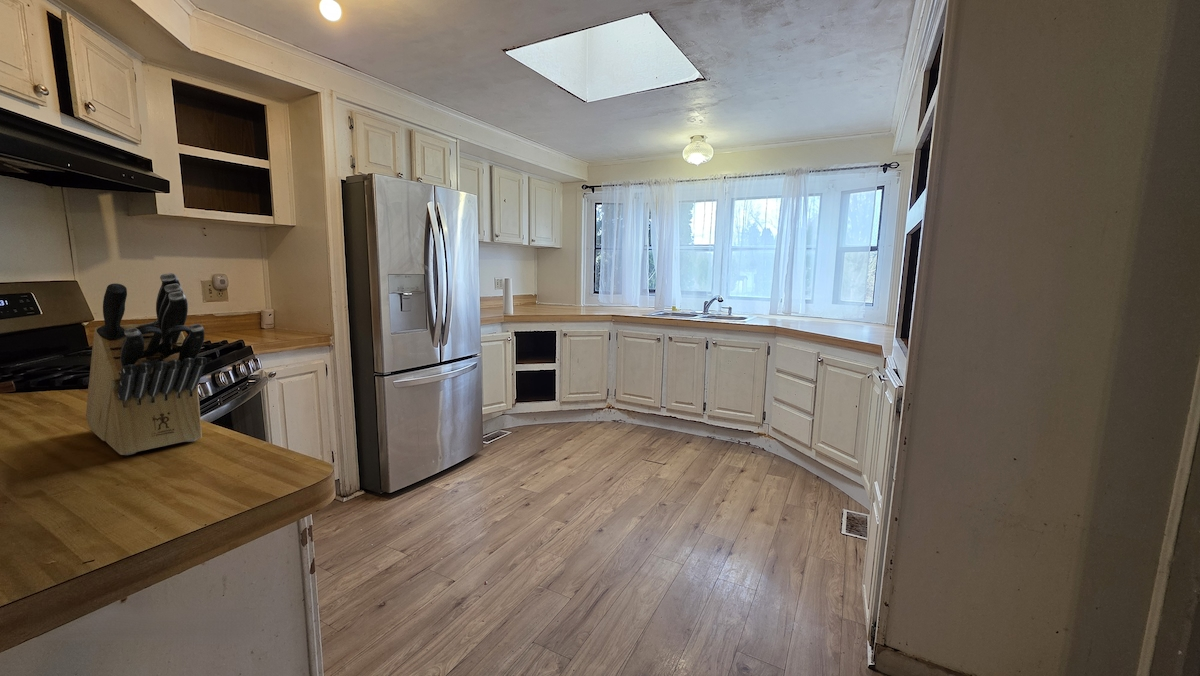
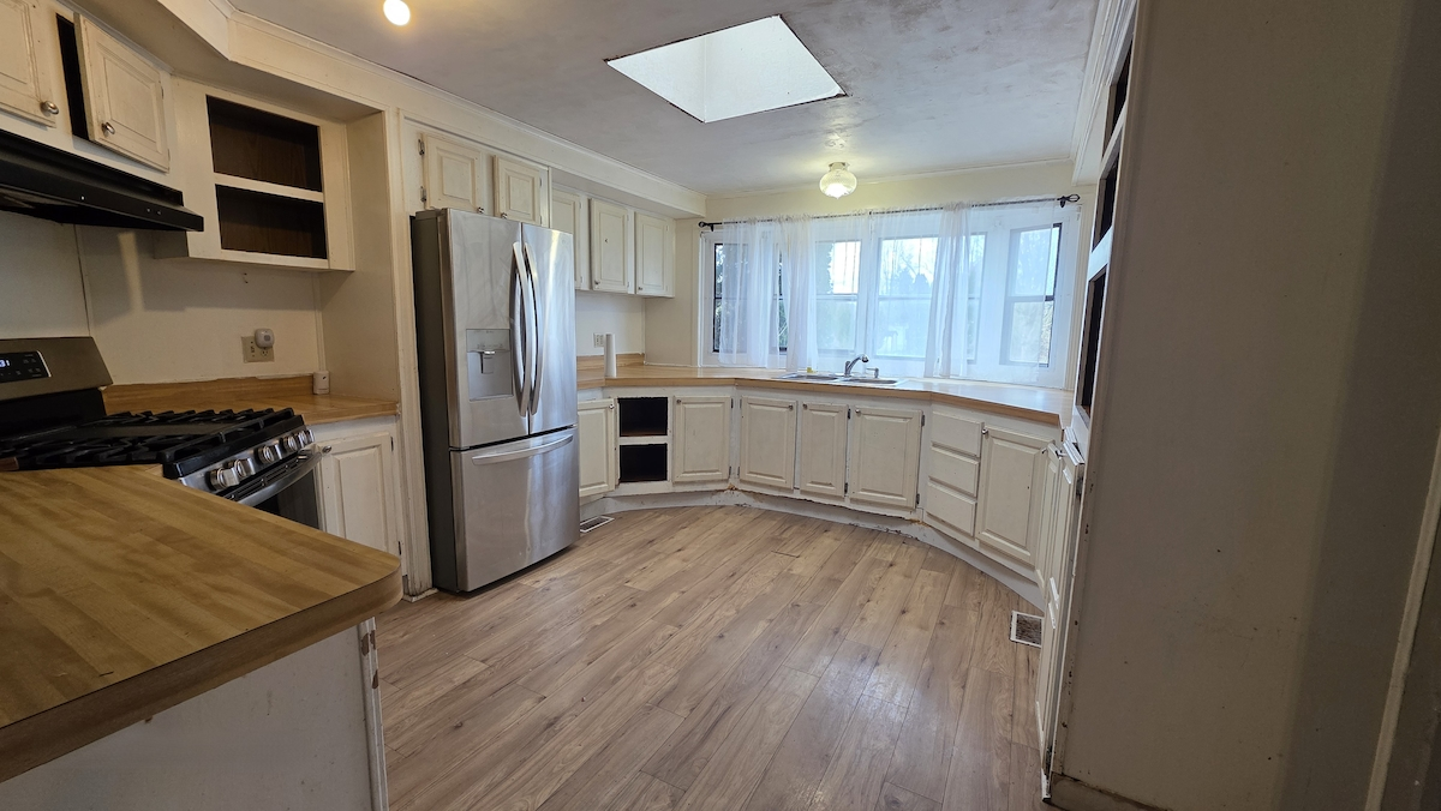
- knife block (141, 358)
